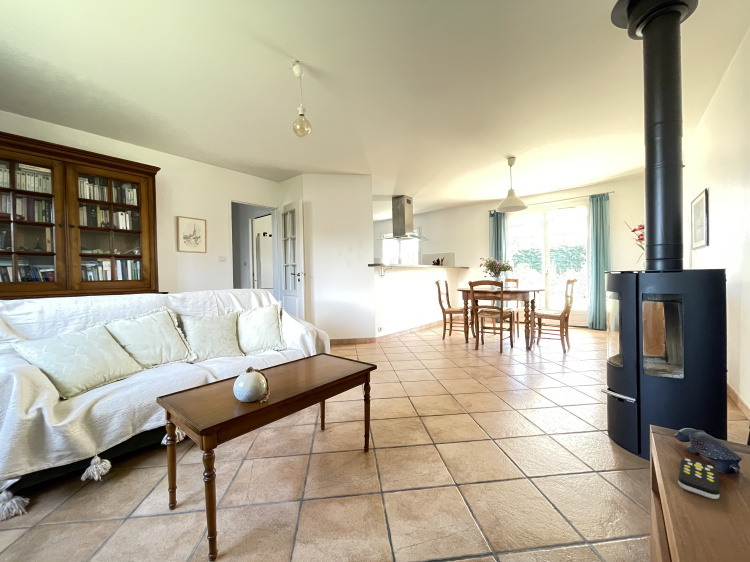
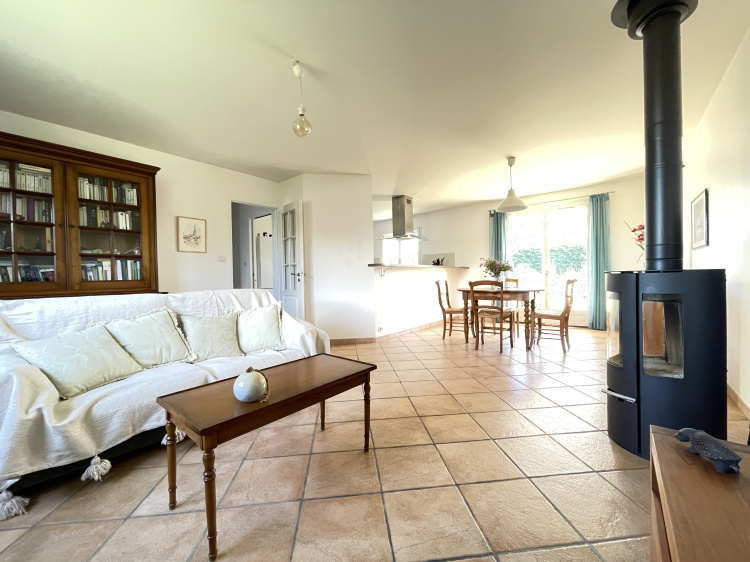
- remote control (698, 477)
